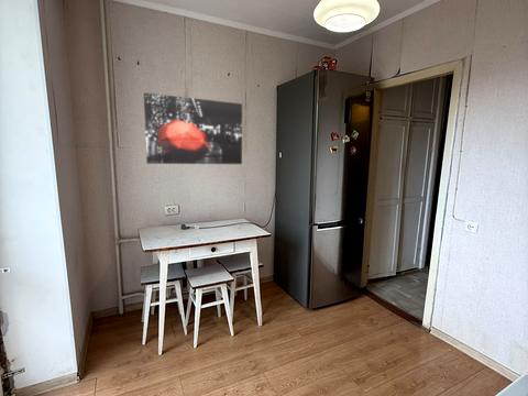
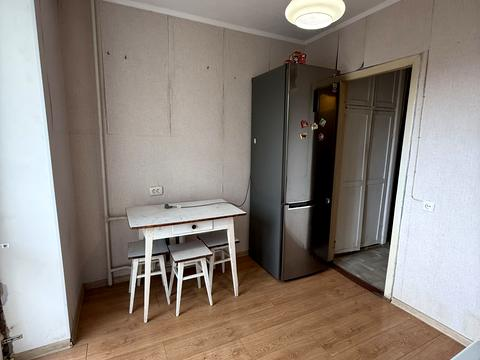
- wall art (197, 132)
